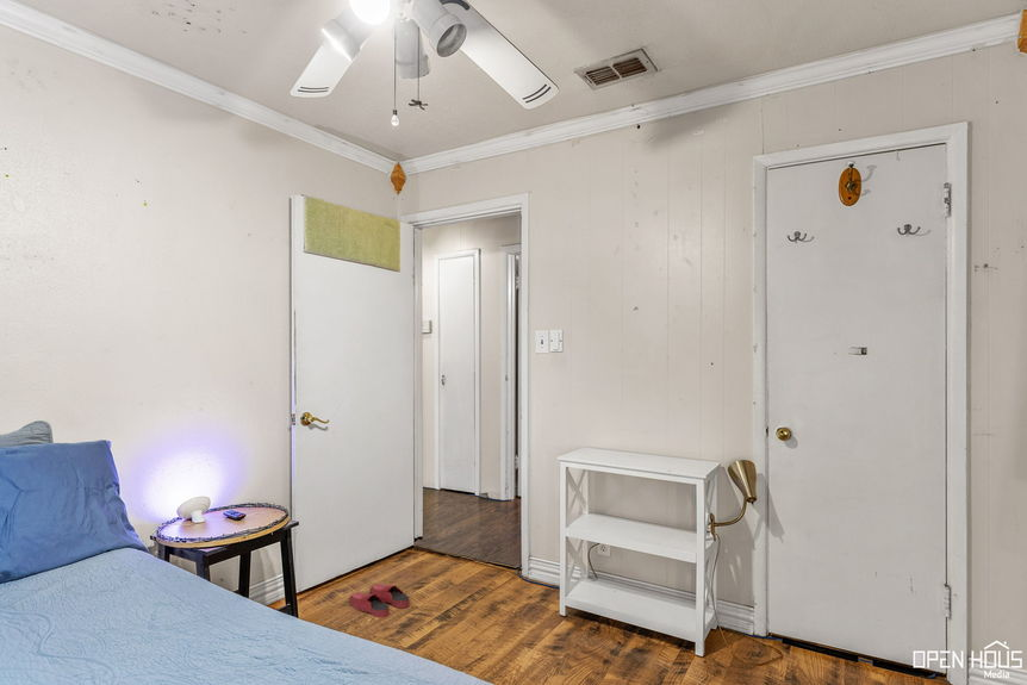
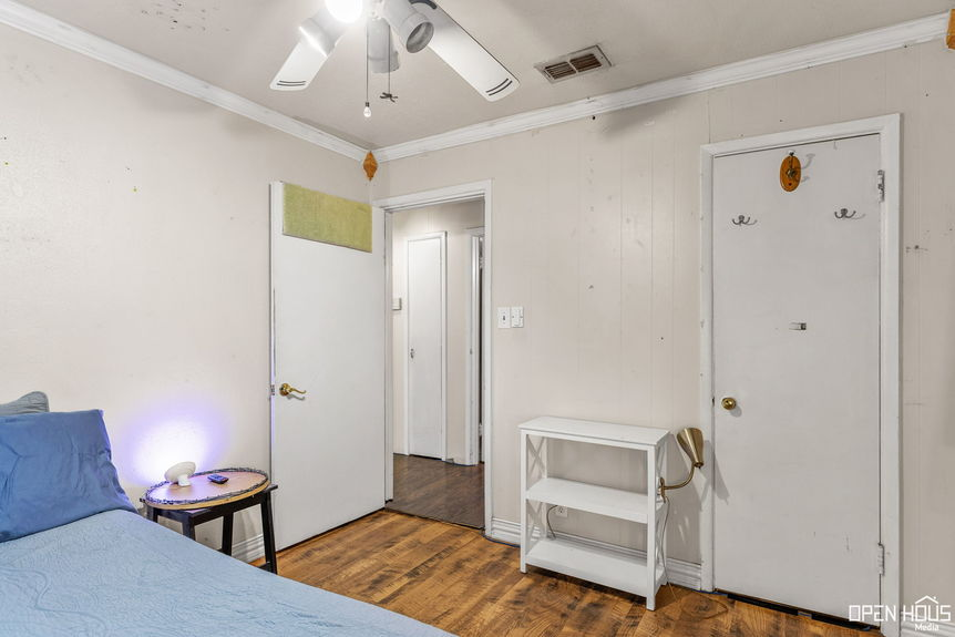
- slippers (379, 596)
